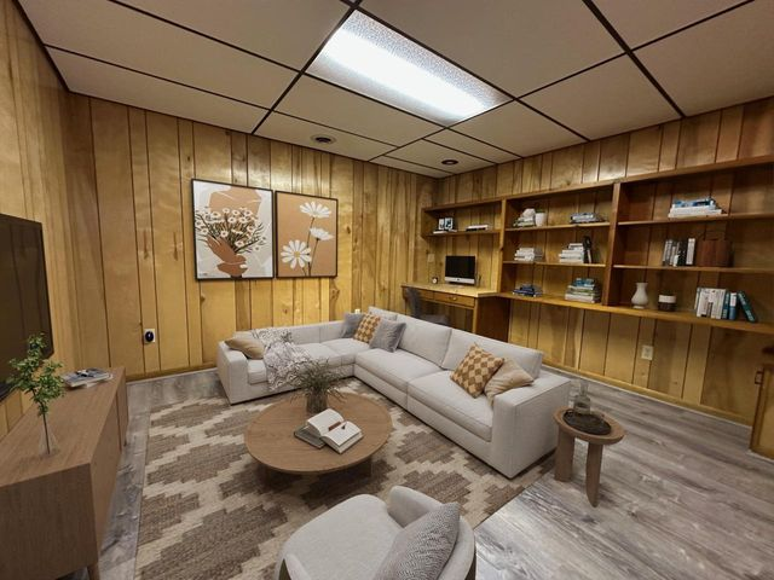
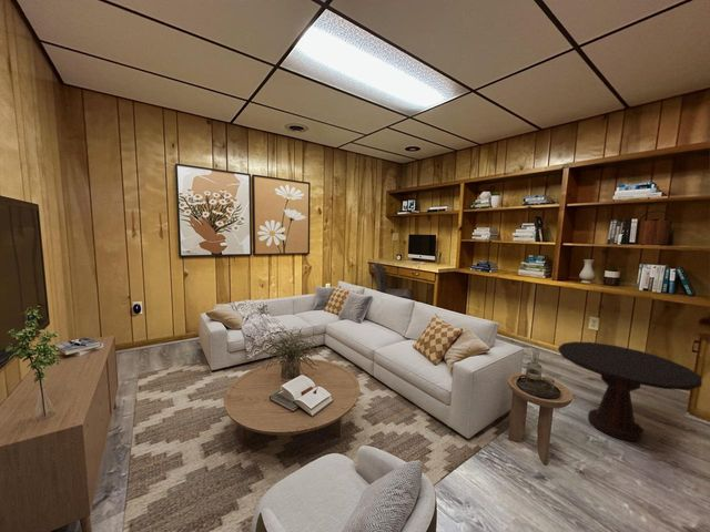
+ side table (618, 393)
